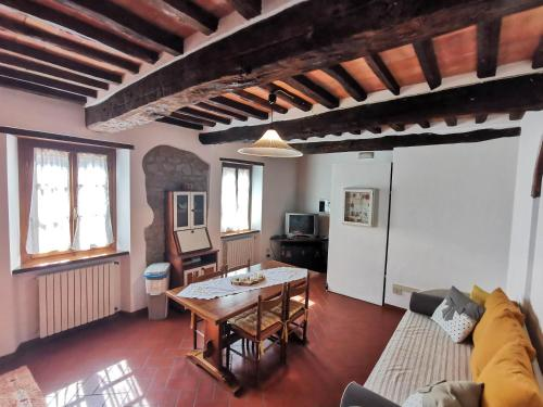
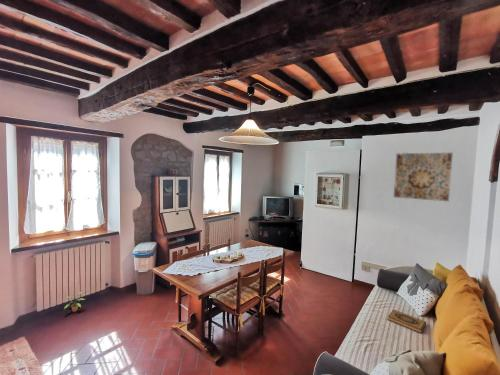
+ hardback book (406, 320)
+ wall art (421, 176)
+ potted plant (74, 301)
